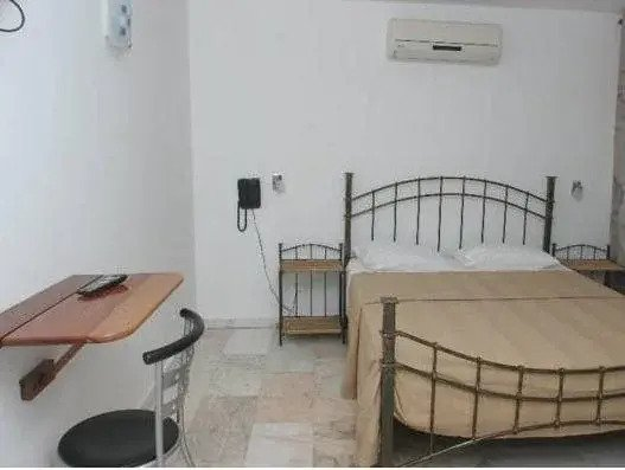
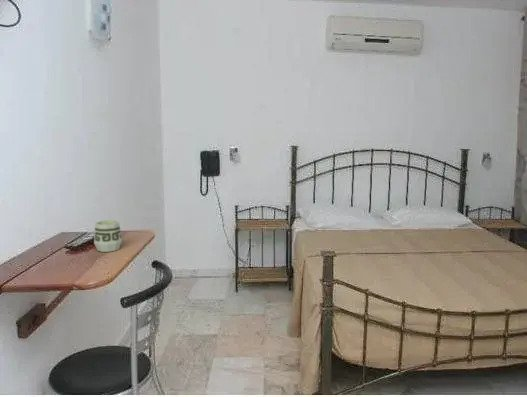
+ cup (107, 235)
